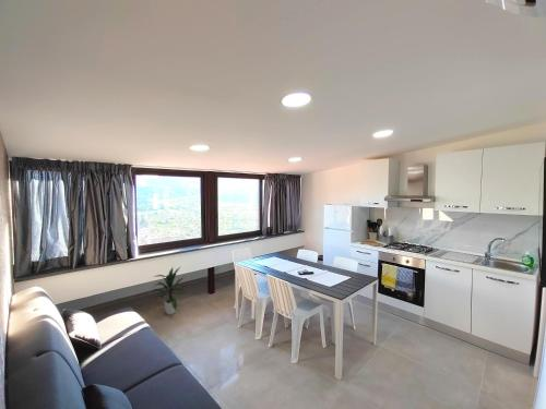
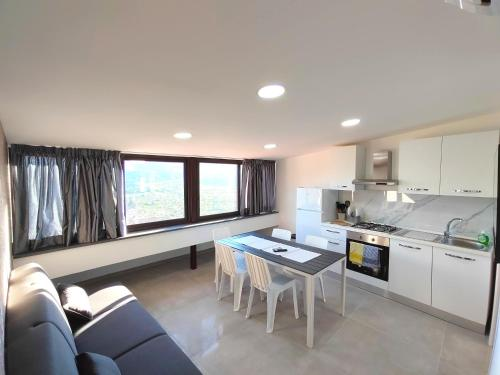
- indoor plant (169, 290)
